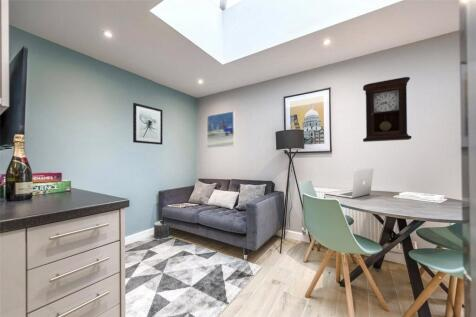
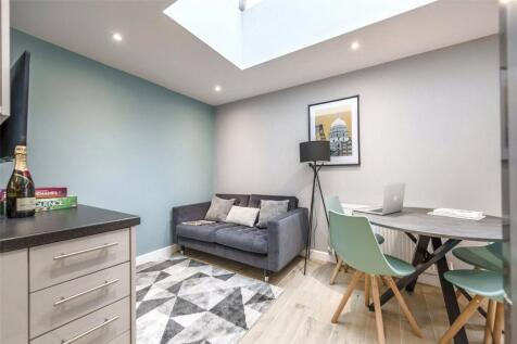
- pendulum clock (385, 111)
- planter (161, 229)
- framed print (220, 130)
- wall art (148, 125)
